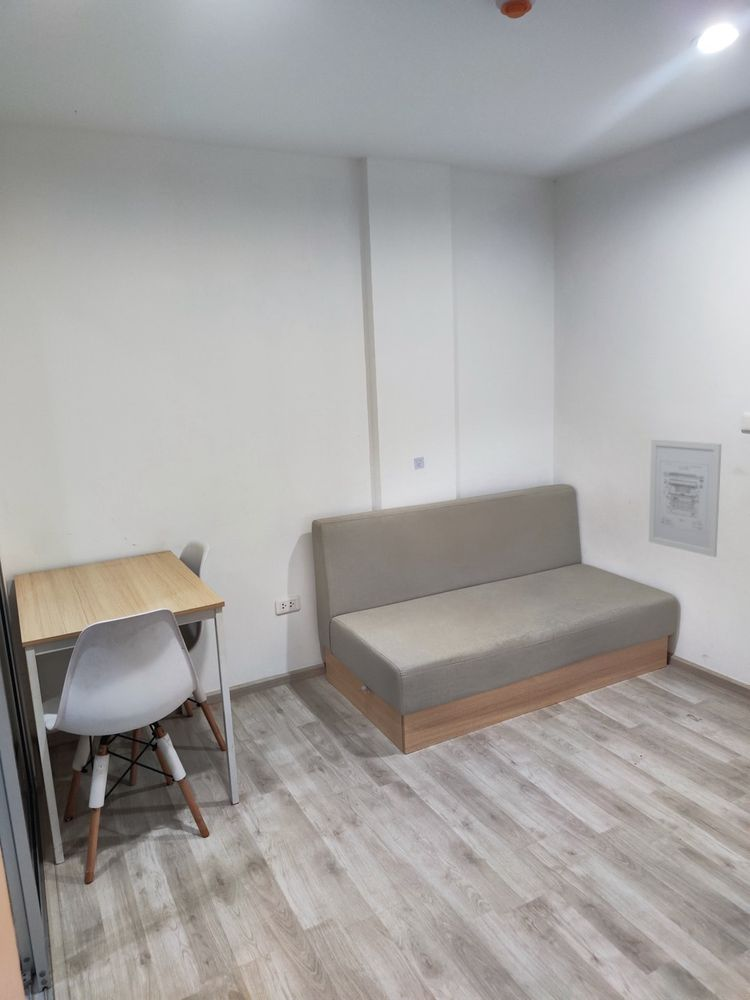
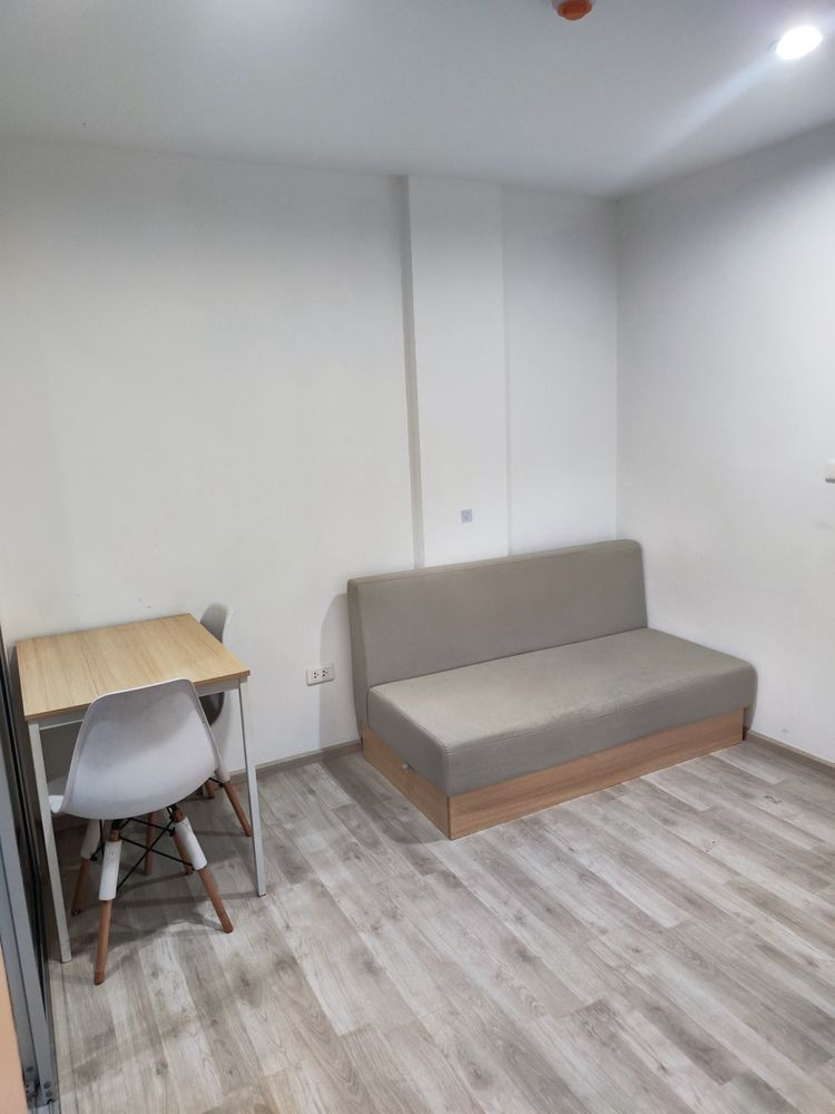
- wall art (682, 495)
